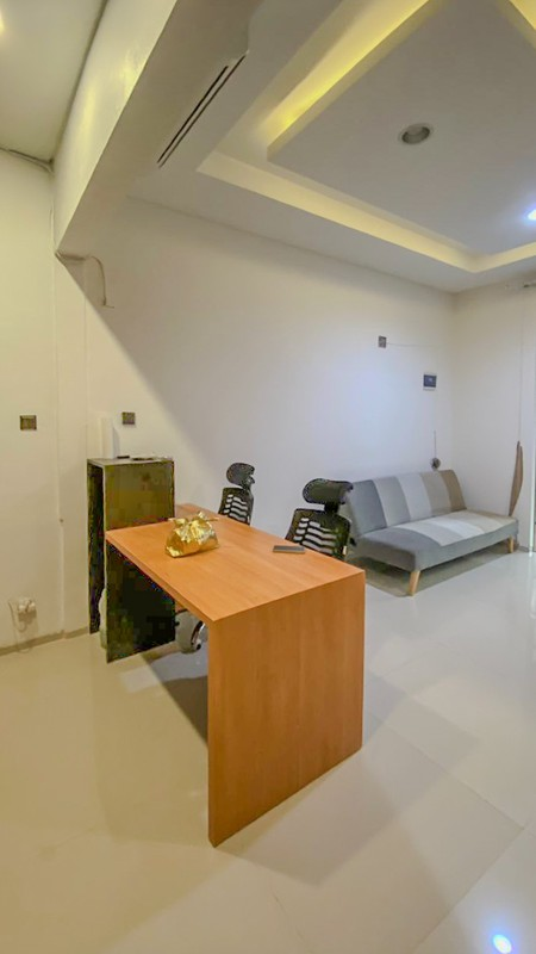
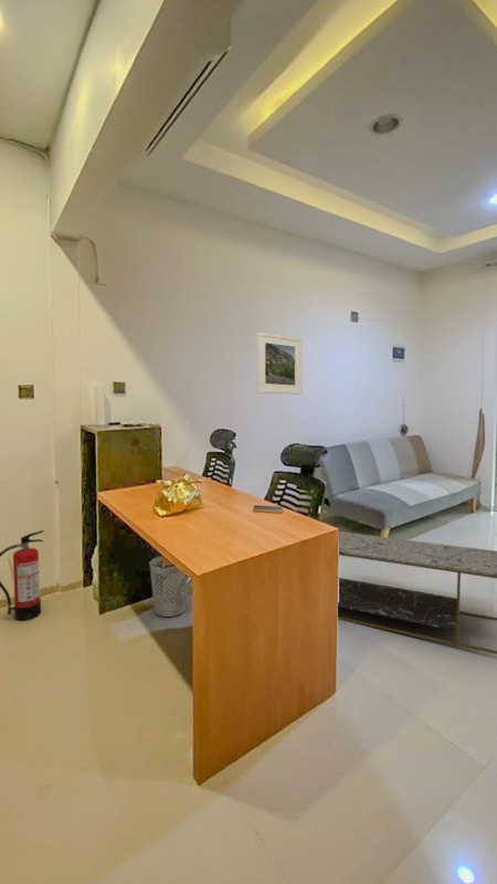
+ fire extinguisher (20, 576)
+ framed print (279, 365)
+ wastebasket (170, 585)
+ coffee table (417, 591)
